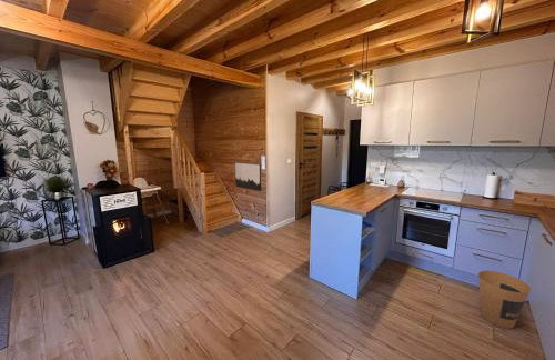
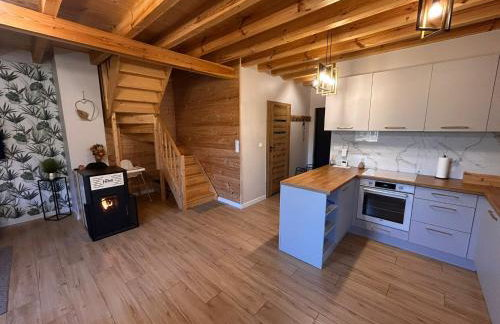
- wall art (248, 176)
- trash can (500, 300)
